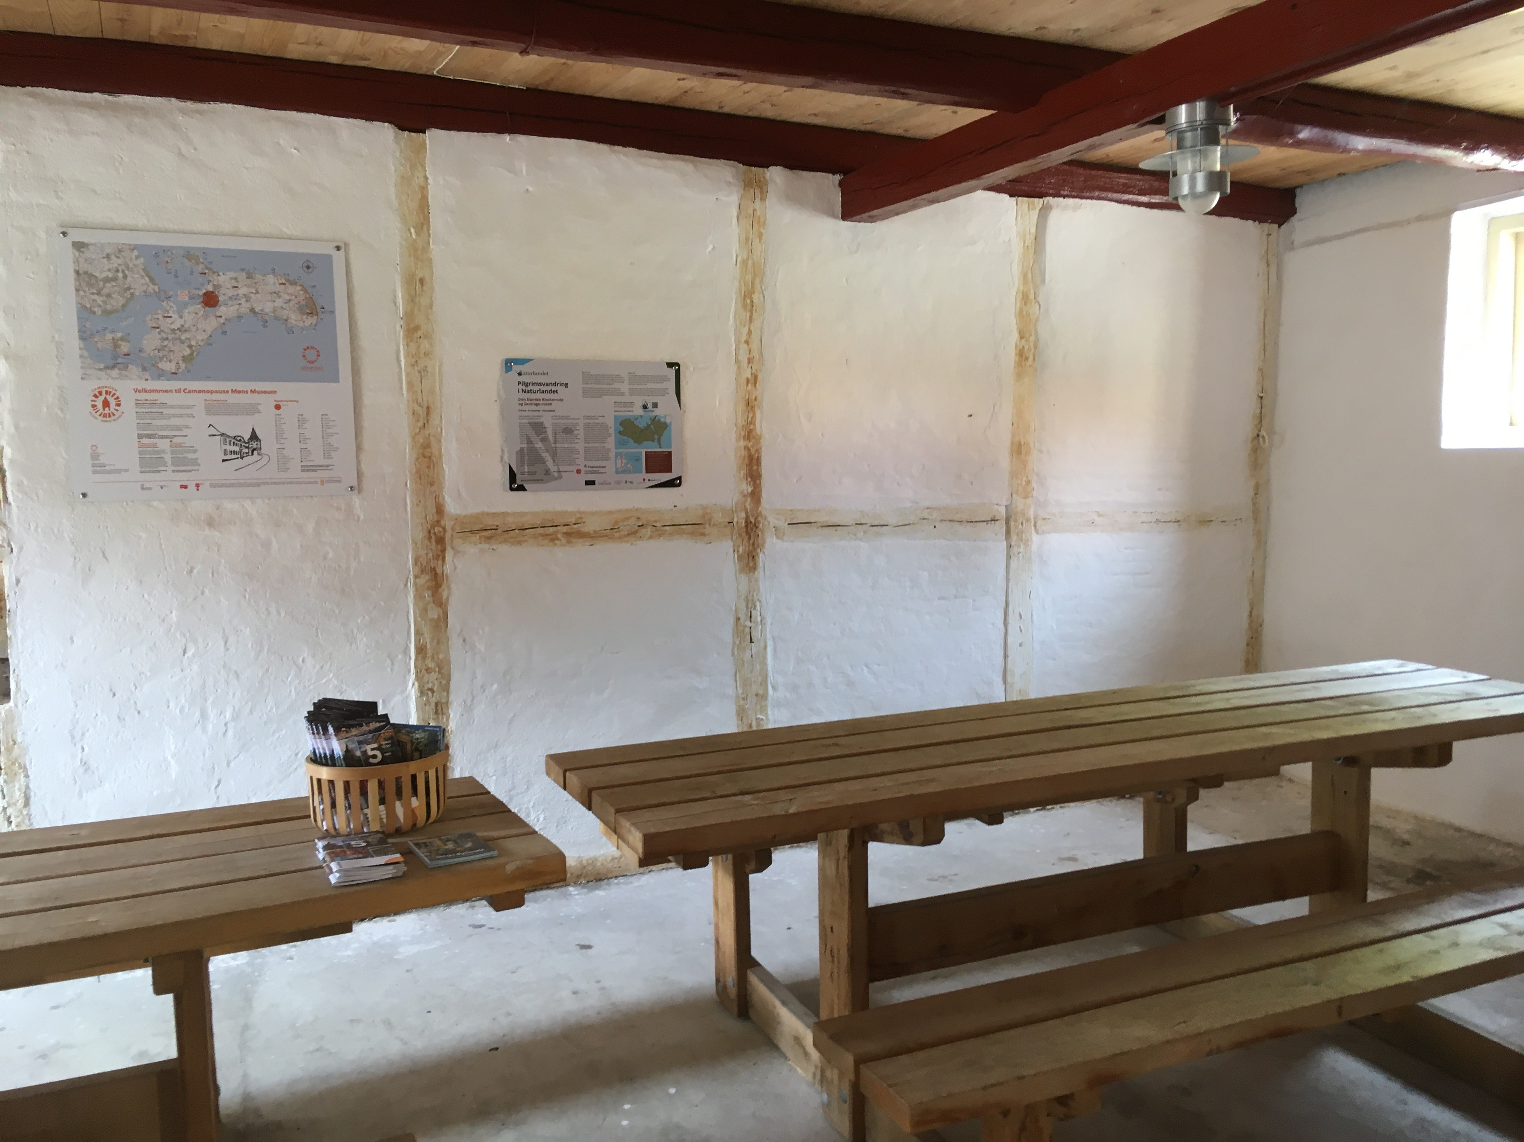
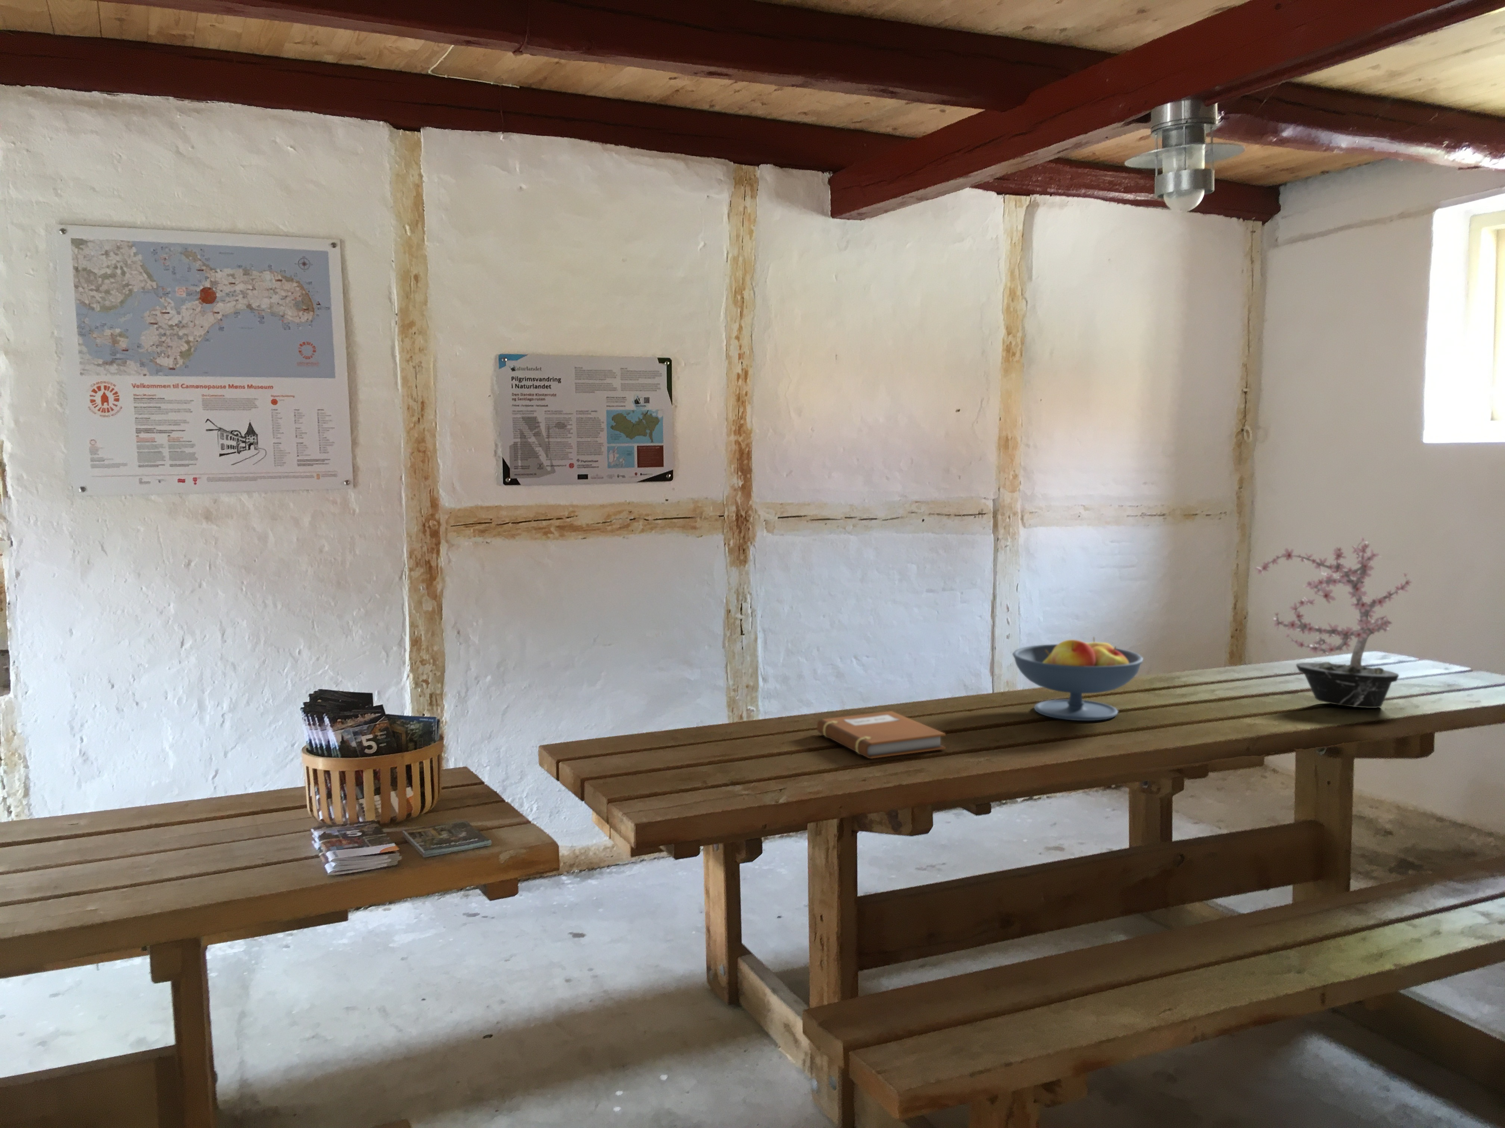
+ notebook (878, 733)
+ potted plant (1327, 622)
+ fruit bowl (1076, 673)
